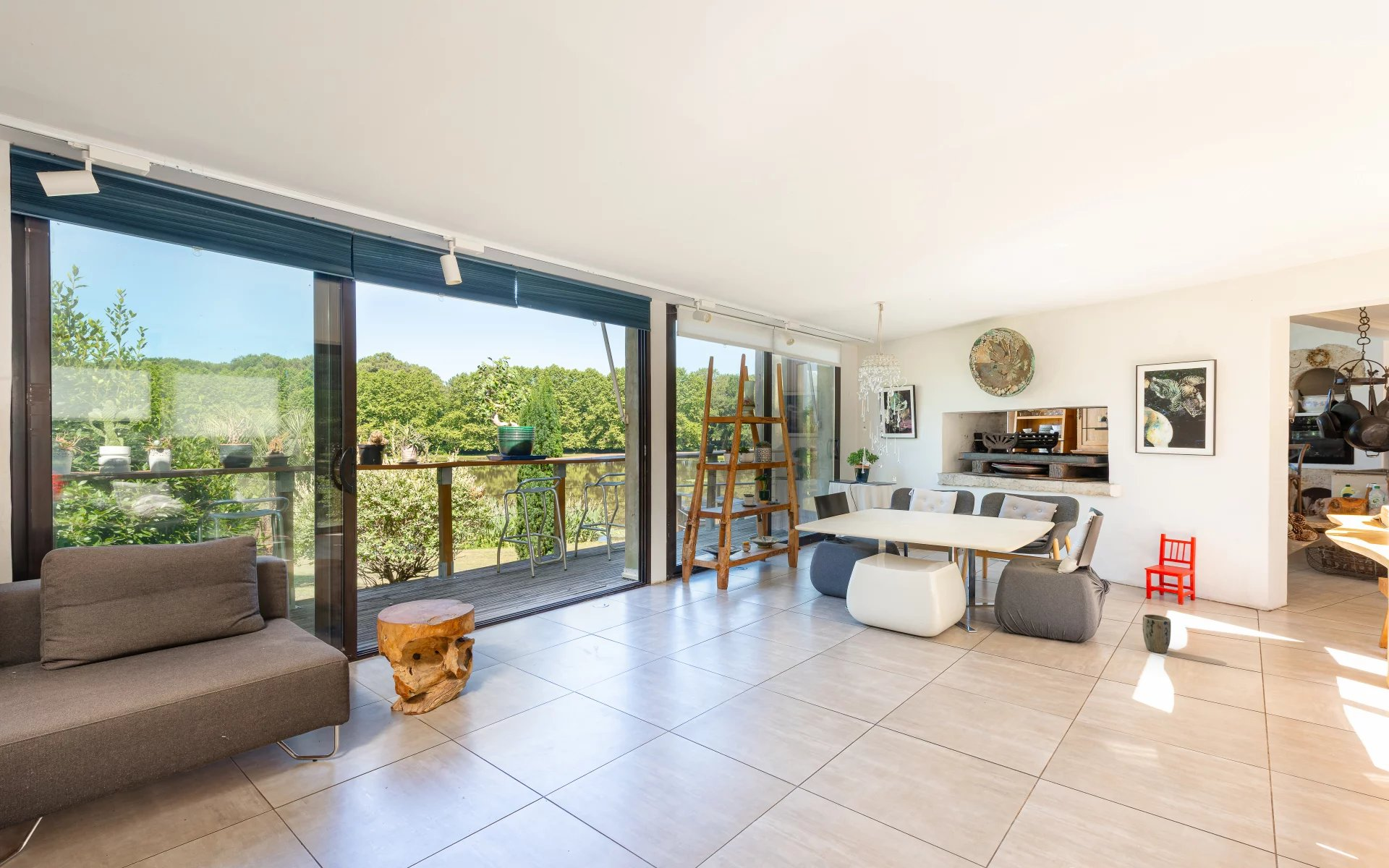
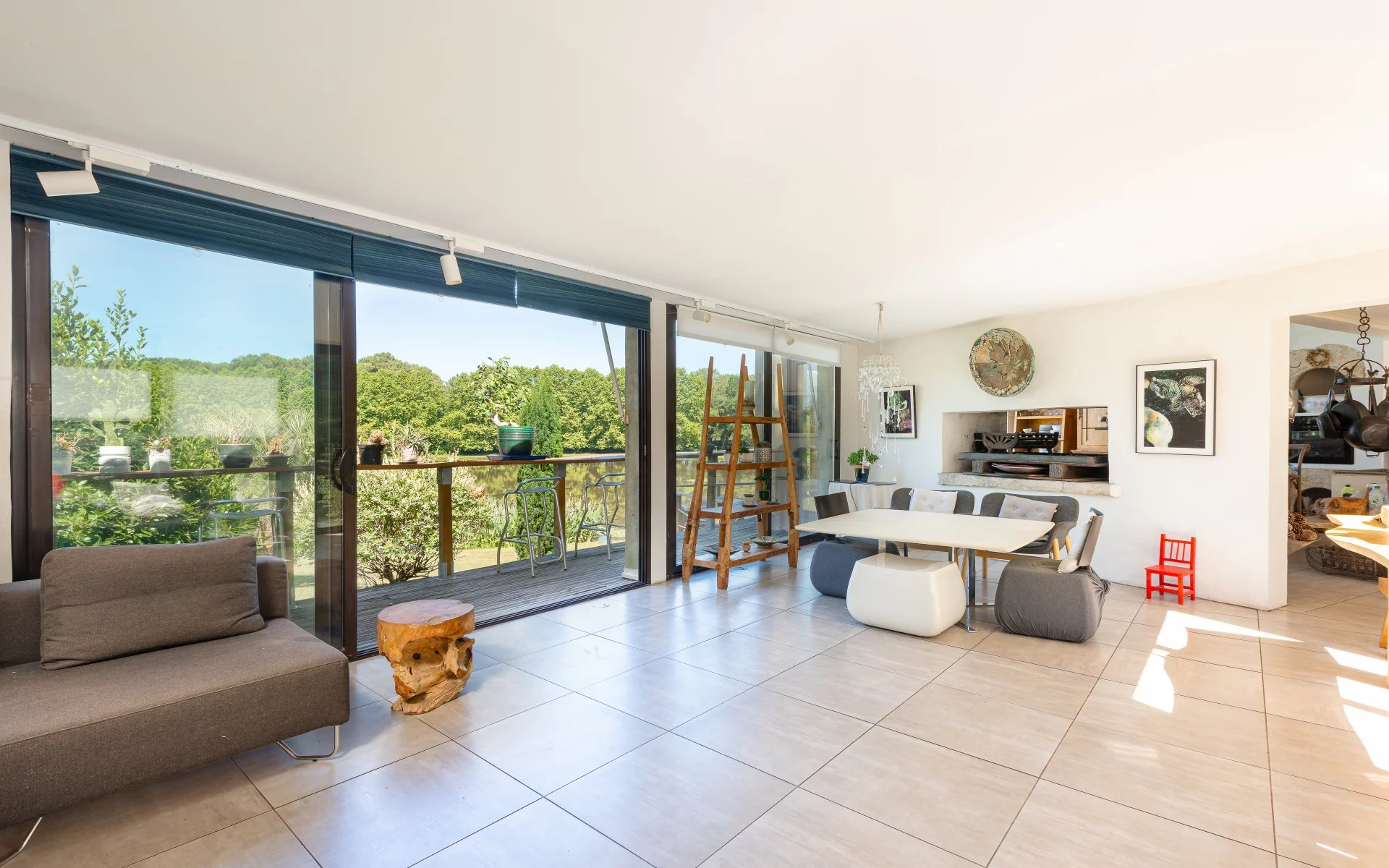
- plant pot (1156, 634)
